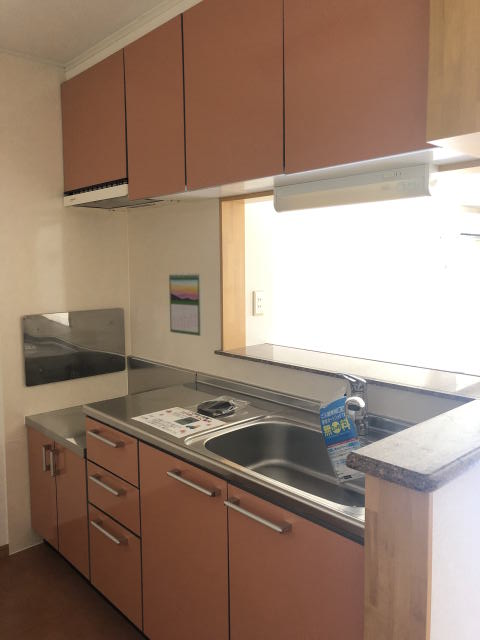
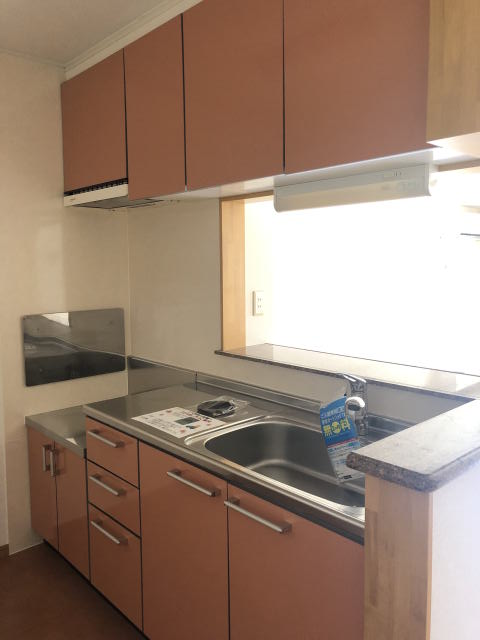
- calendar (184, 303)
